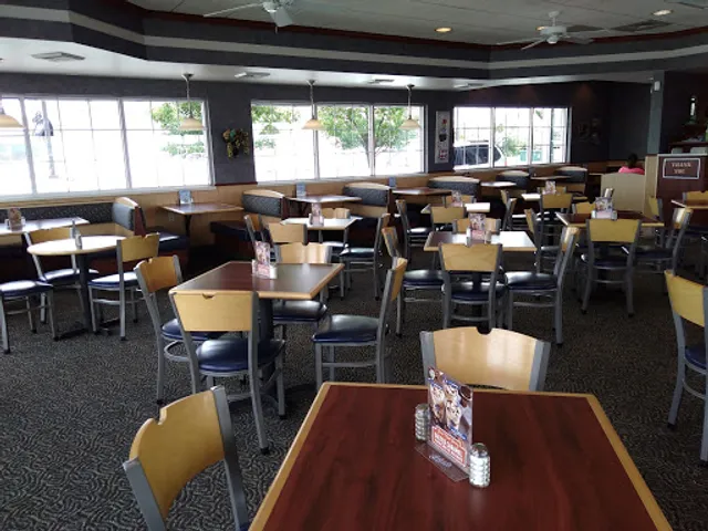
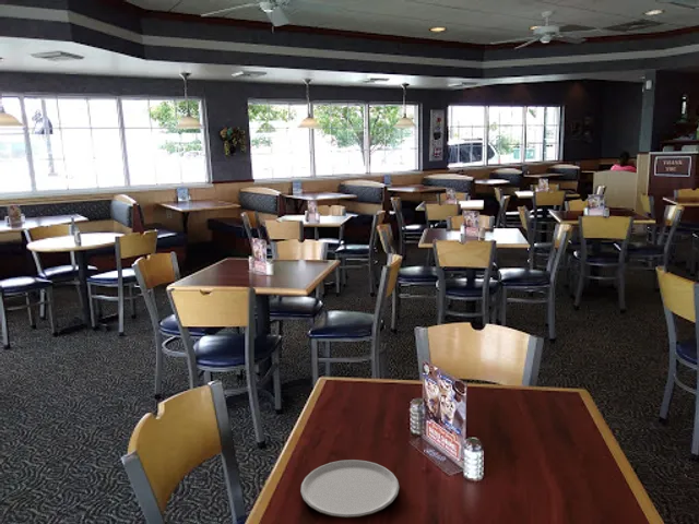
+ plate (350, 487)
